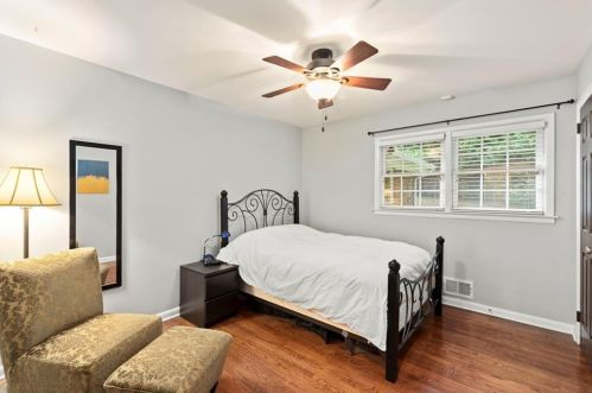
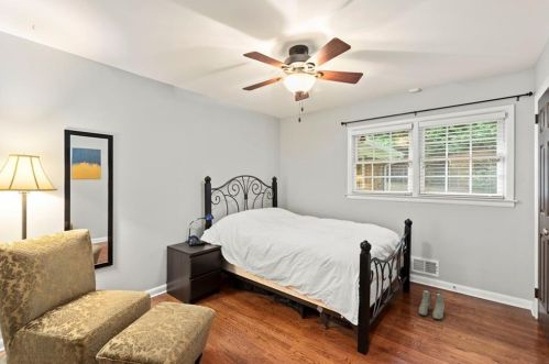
+ boots (429, 302)
